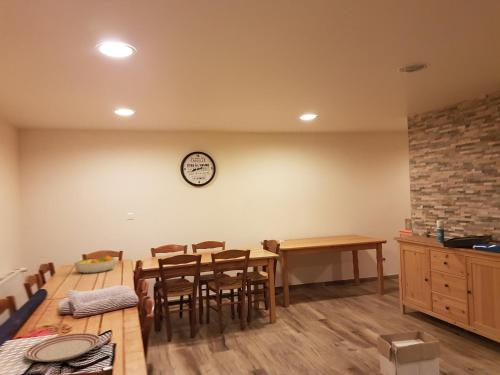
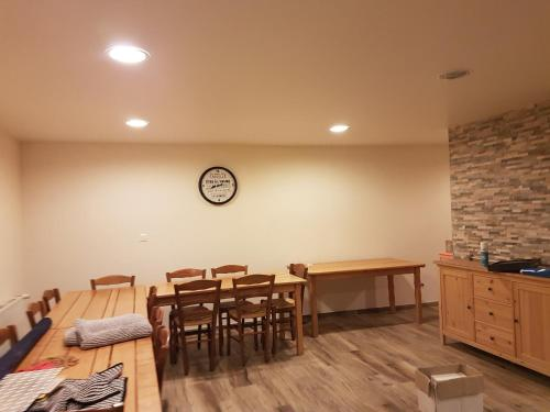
- dinner plate (64, 348)
- fruit bowl (95, 263)
